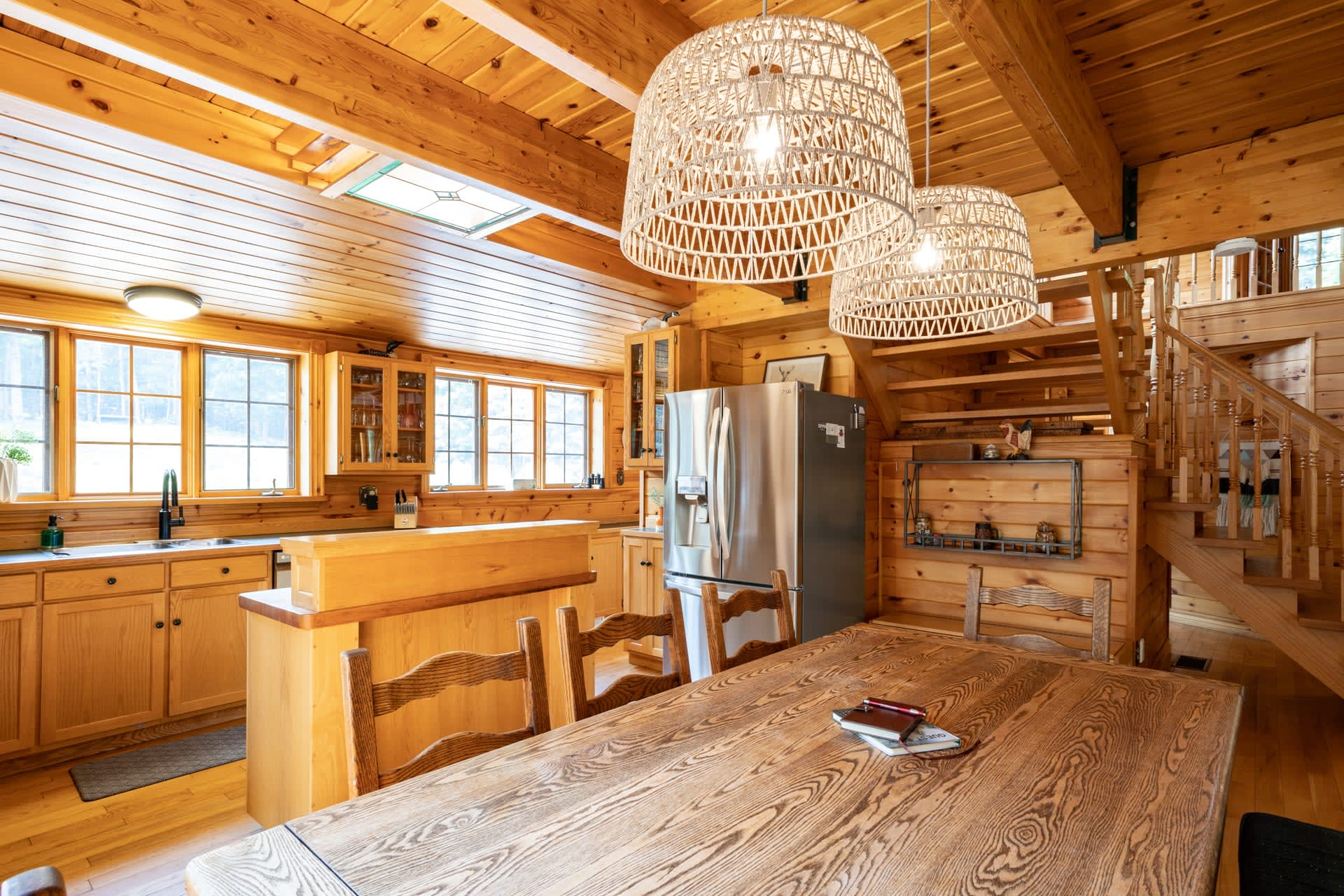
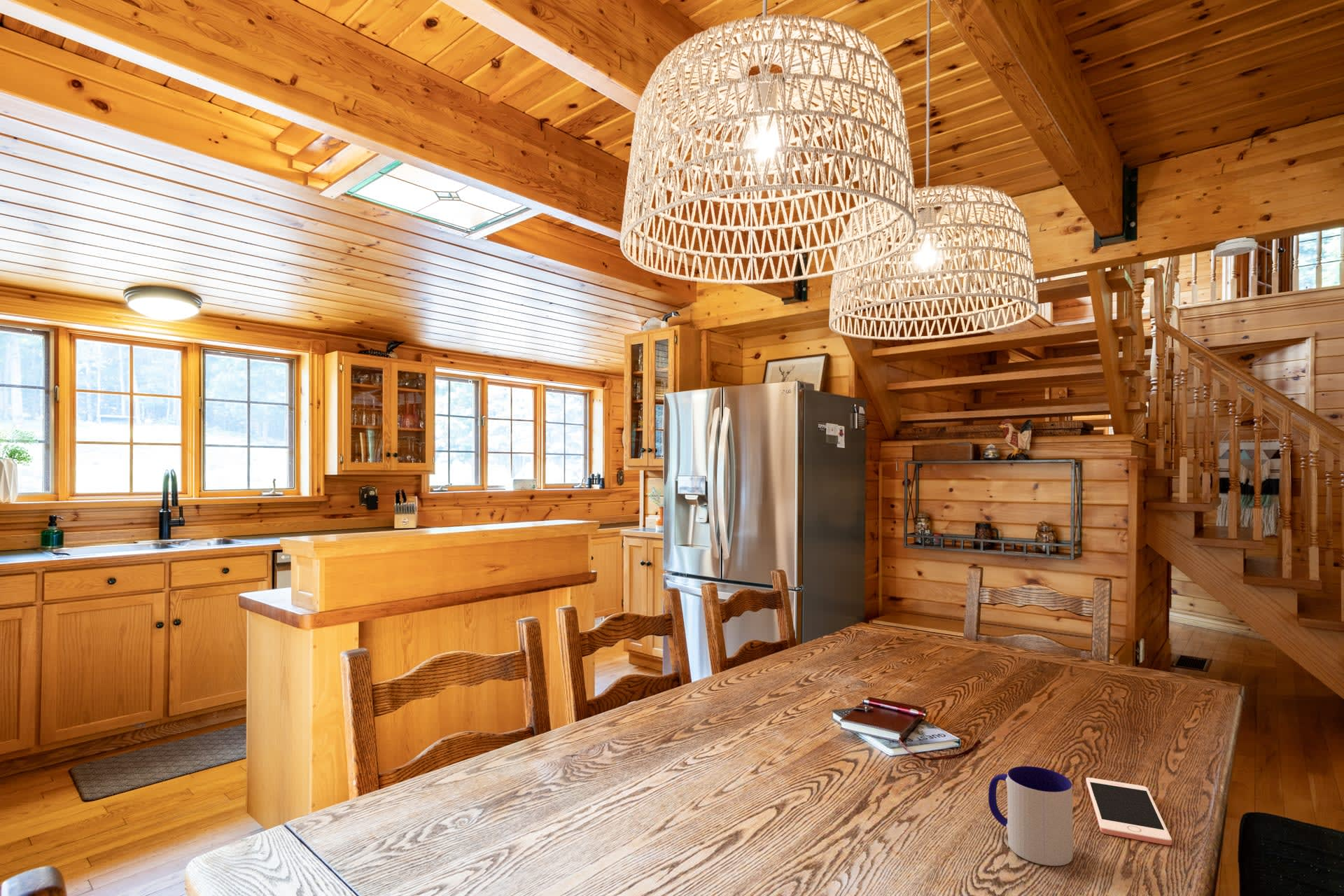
+ mug (1028, 808)
+ cell phone (1125, 808)
